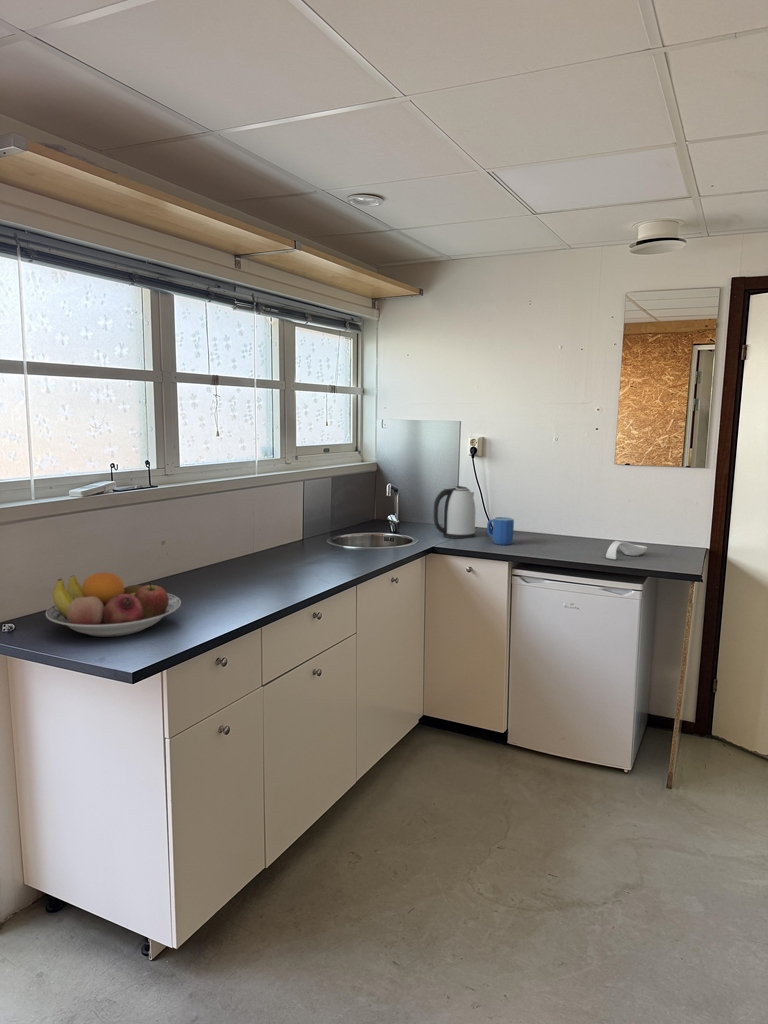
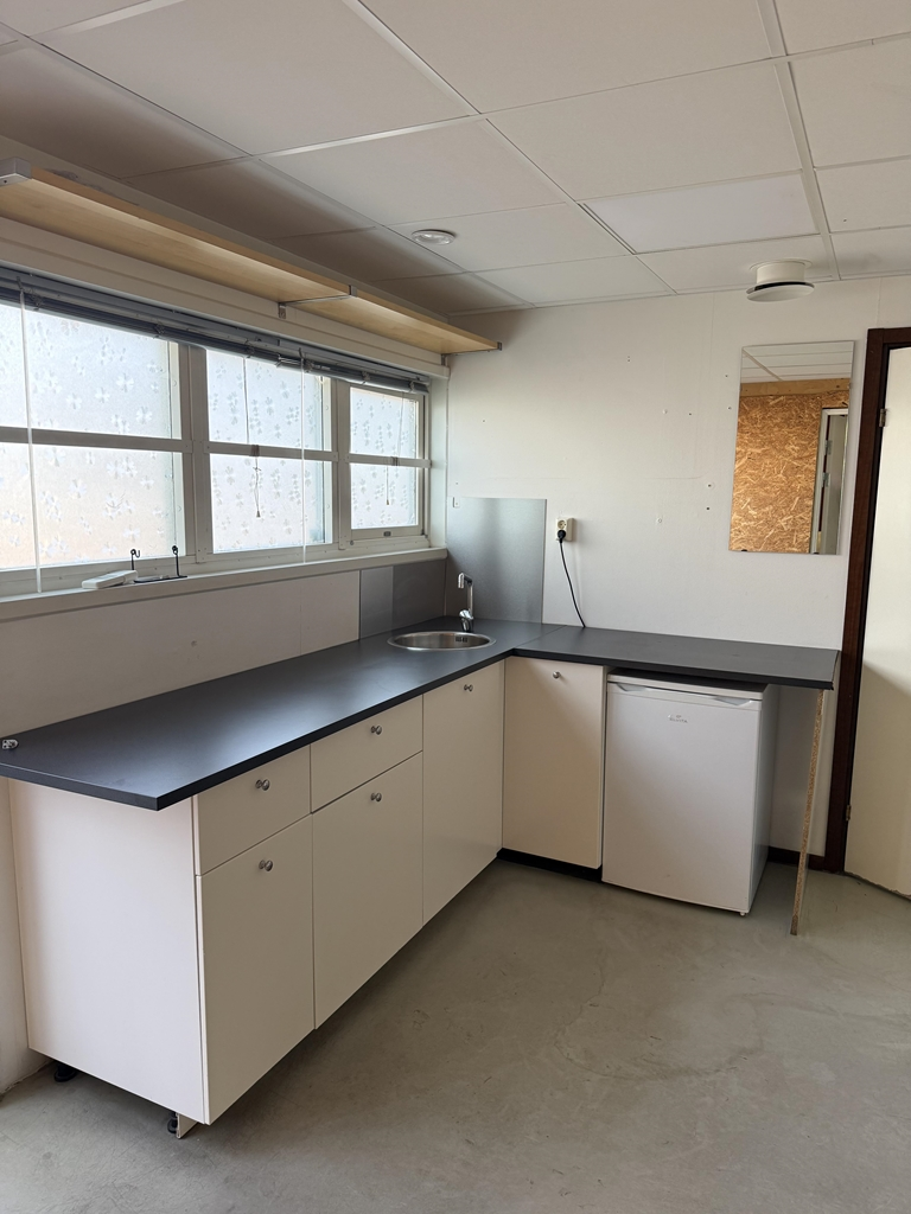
- spoon rest (626, 547)
- fruit bowl (115, 601)
- kettle (454, 511)
- mug (500, 530)
